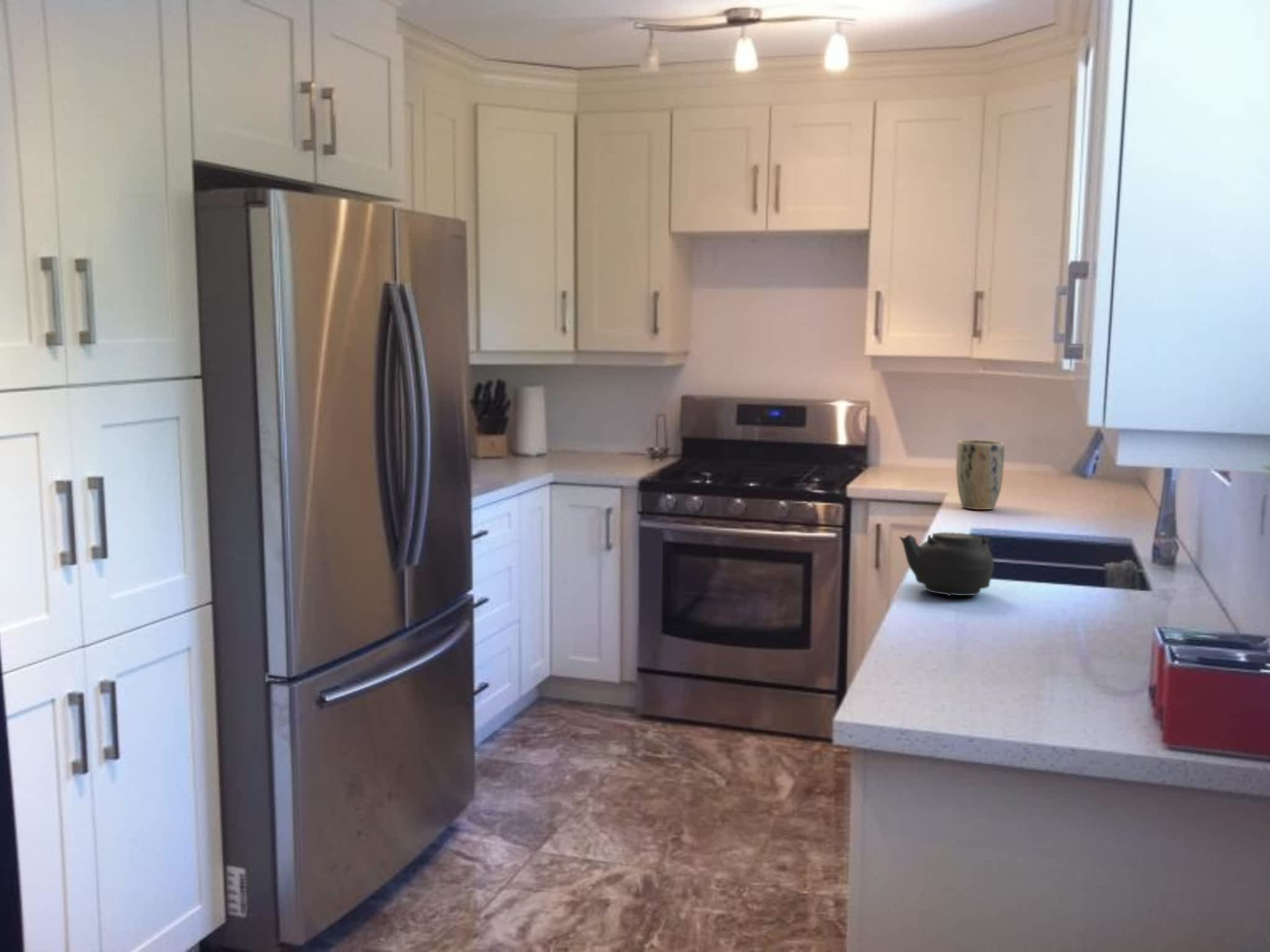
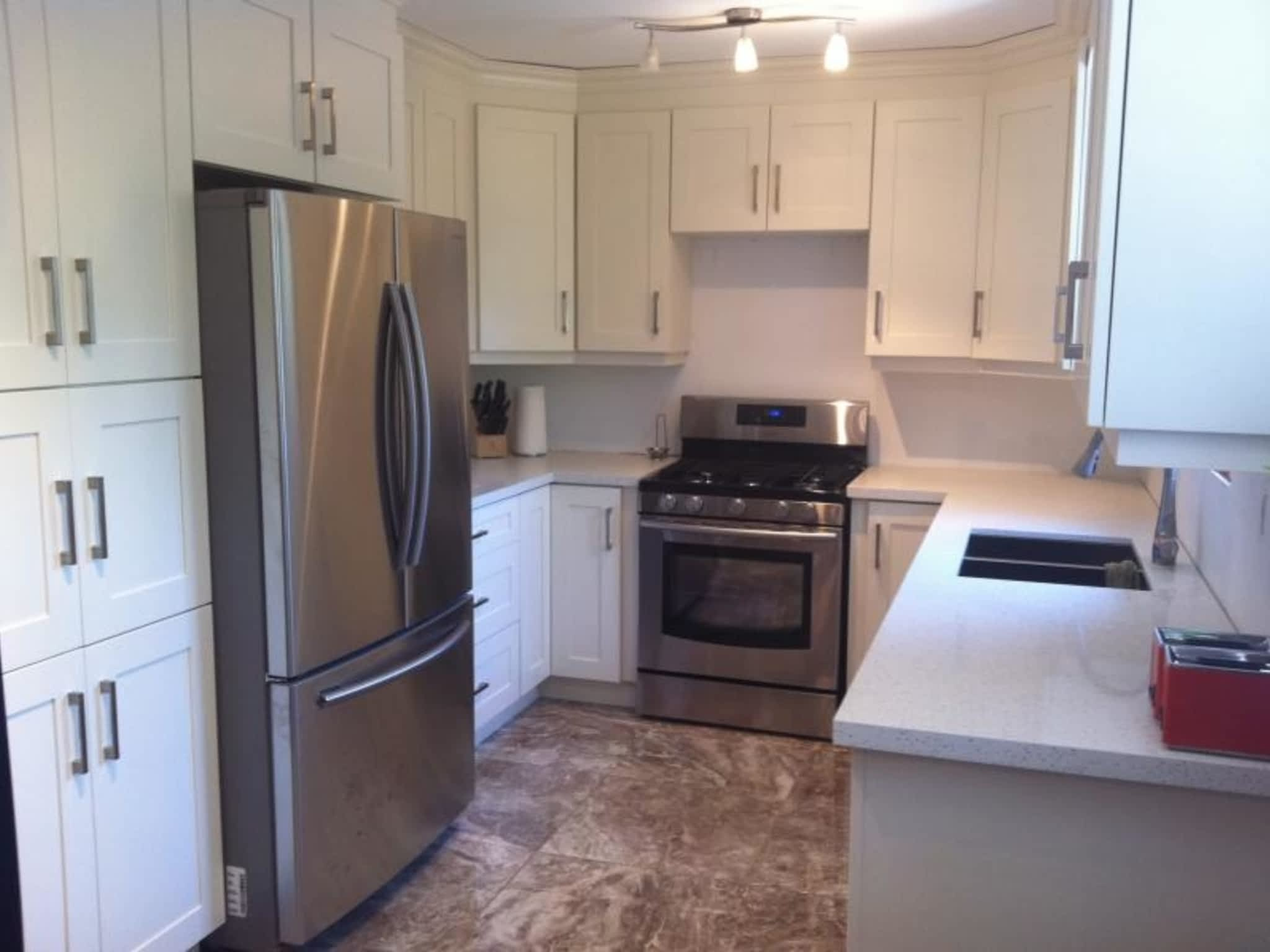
- plant pot (979, 474)
- teapot (945, 563)
